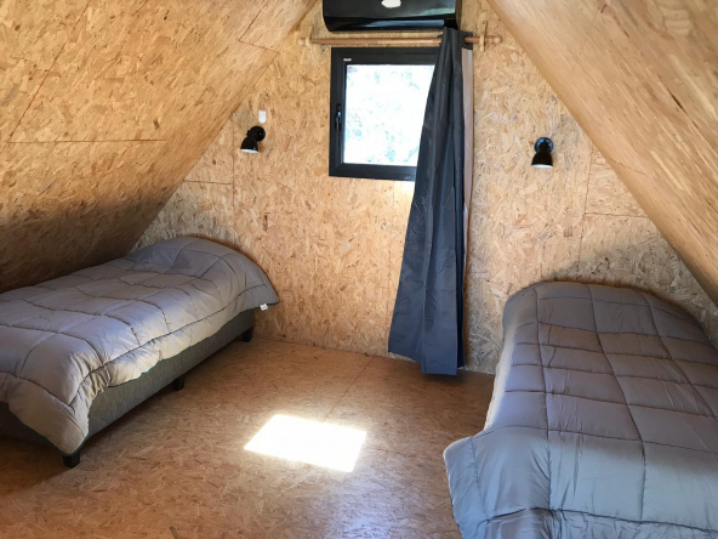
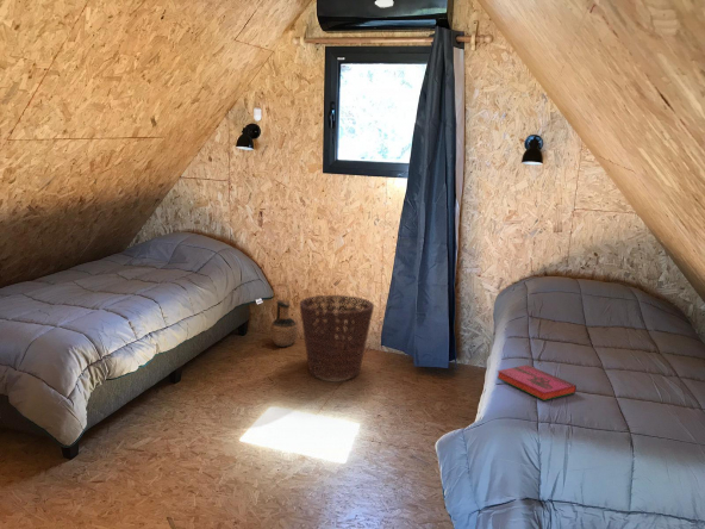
+ hardback book (535, 381)
+ basket (335, 337)
+ ceramic jug (283, 323)
